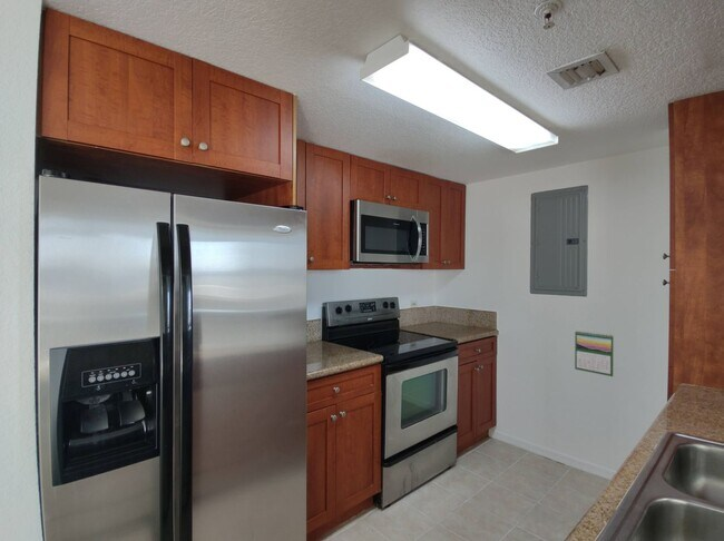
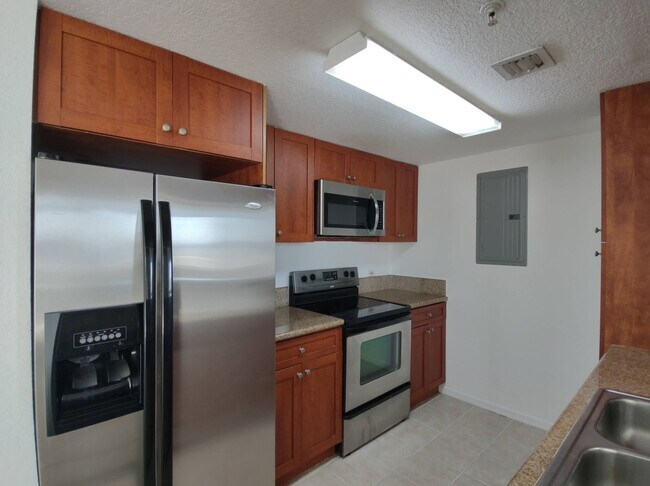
- calendar (593, 352)
